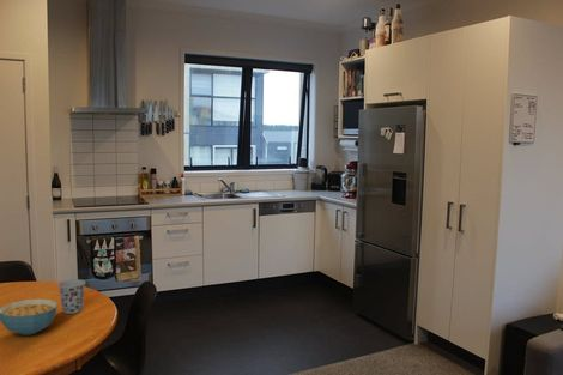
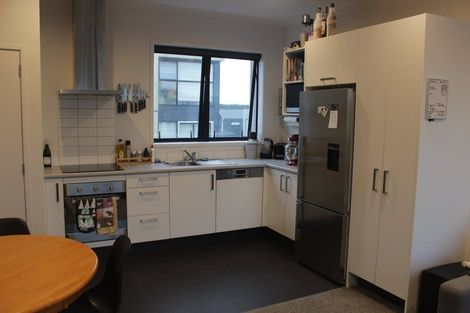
- cup (72, 296)
- cereal bowl (29, 319)
